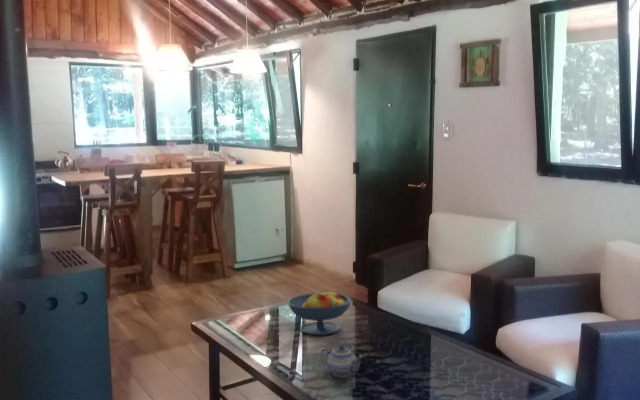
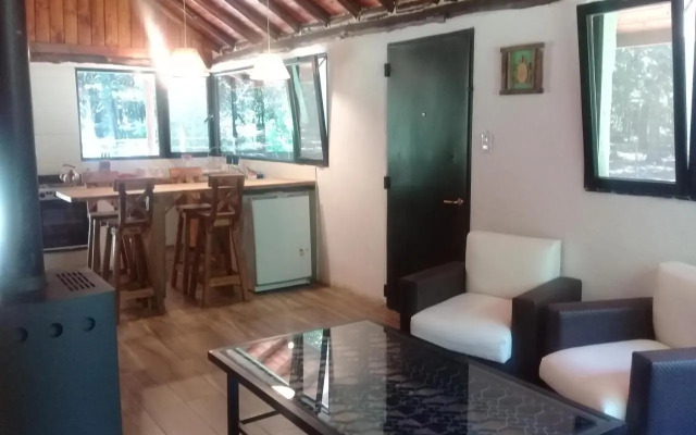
- teapot (341, 359)
- fruit bowl (319, 309)
